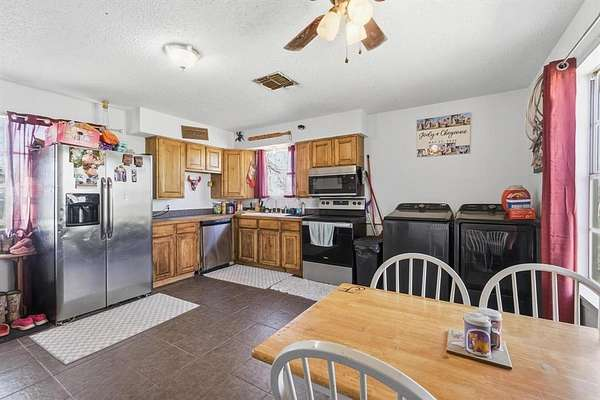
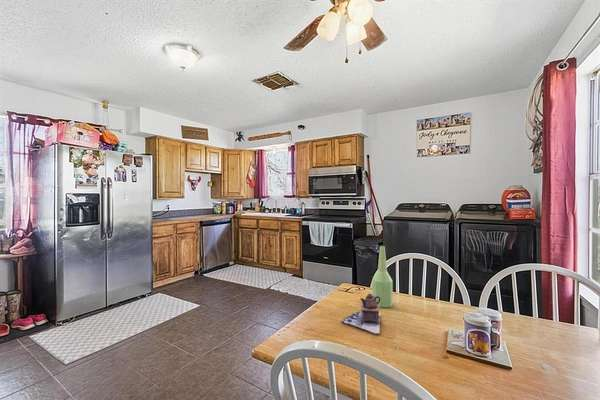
+ bottle (382, 274)
+ teapot (368, 307)
